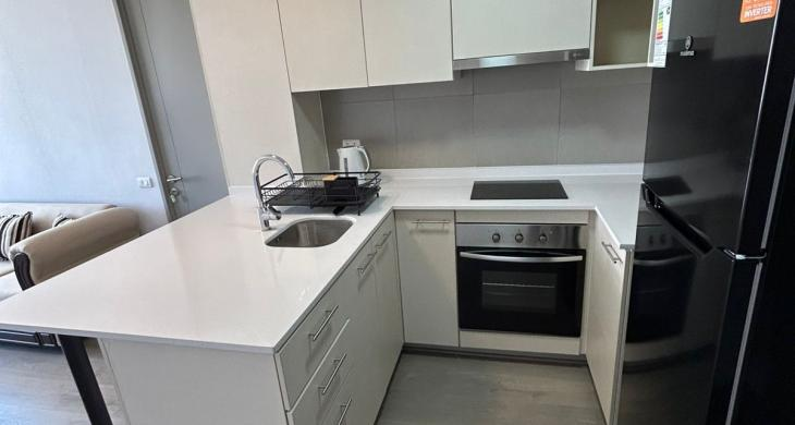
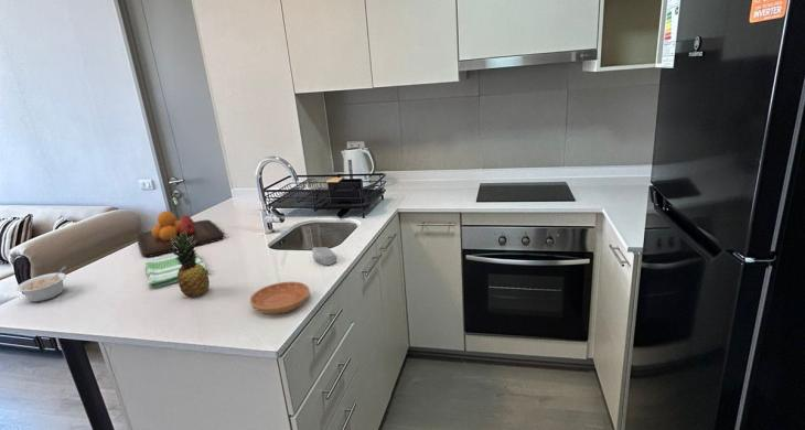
+ legume (43, 286)
+ fruit (189, 262)
+ chopping board (176, 224)
+ saucer (280, 298)
+ dish towel (174, 267)
+ soap bar (323, 255)
